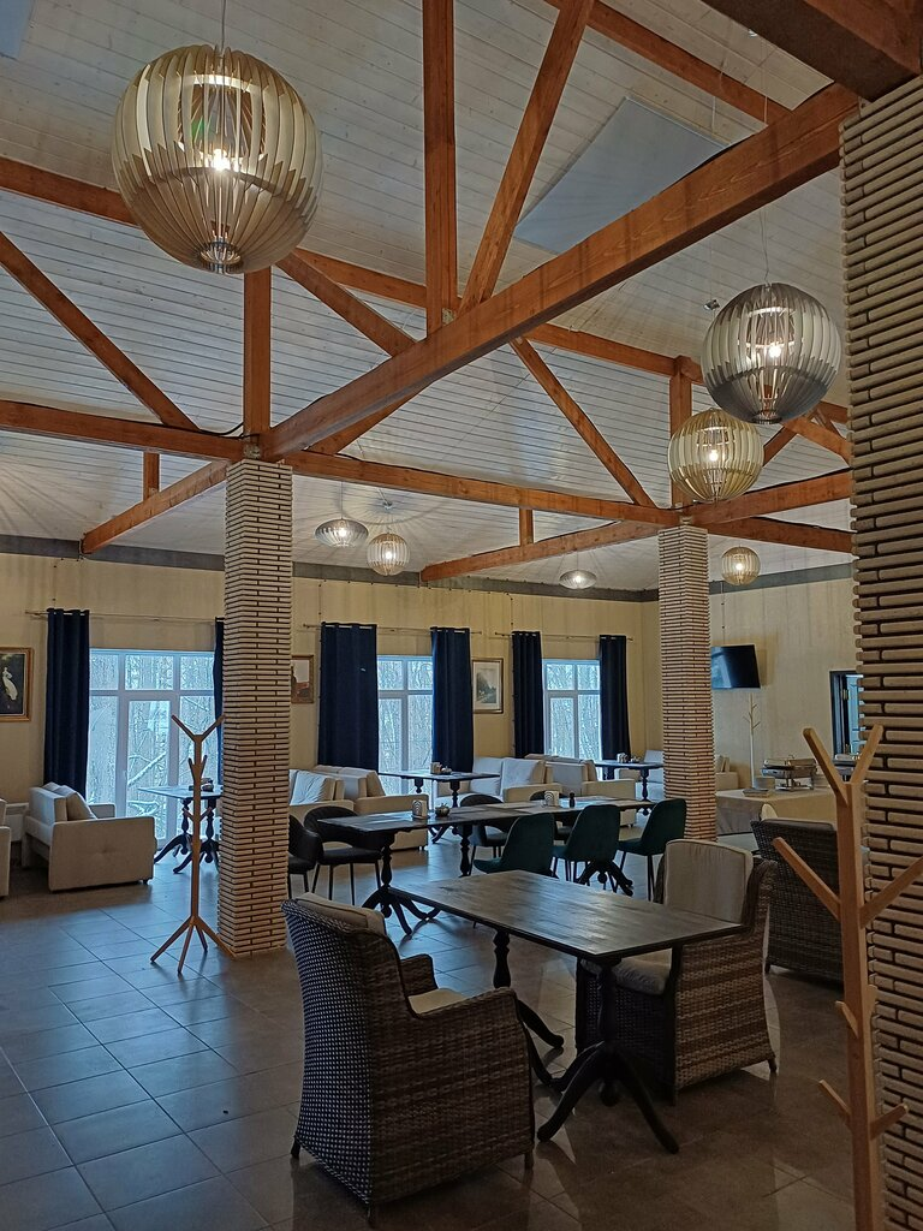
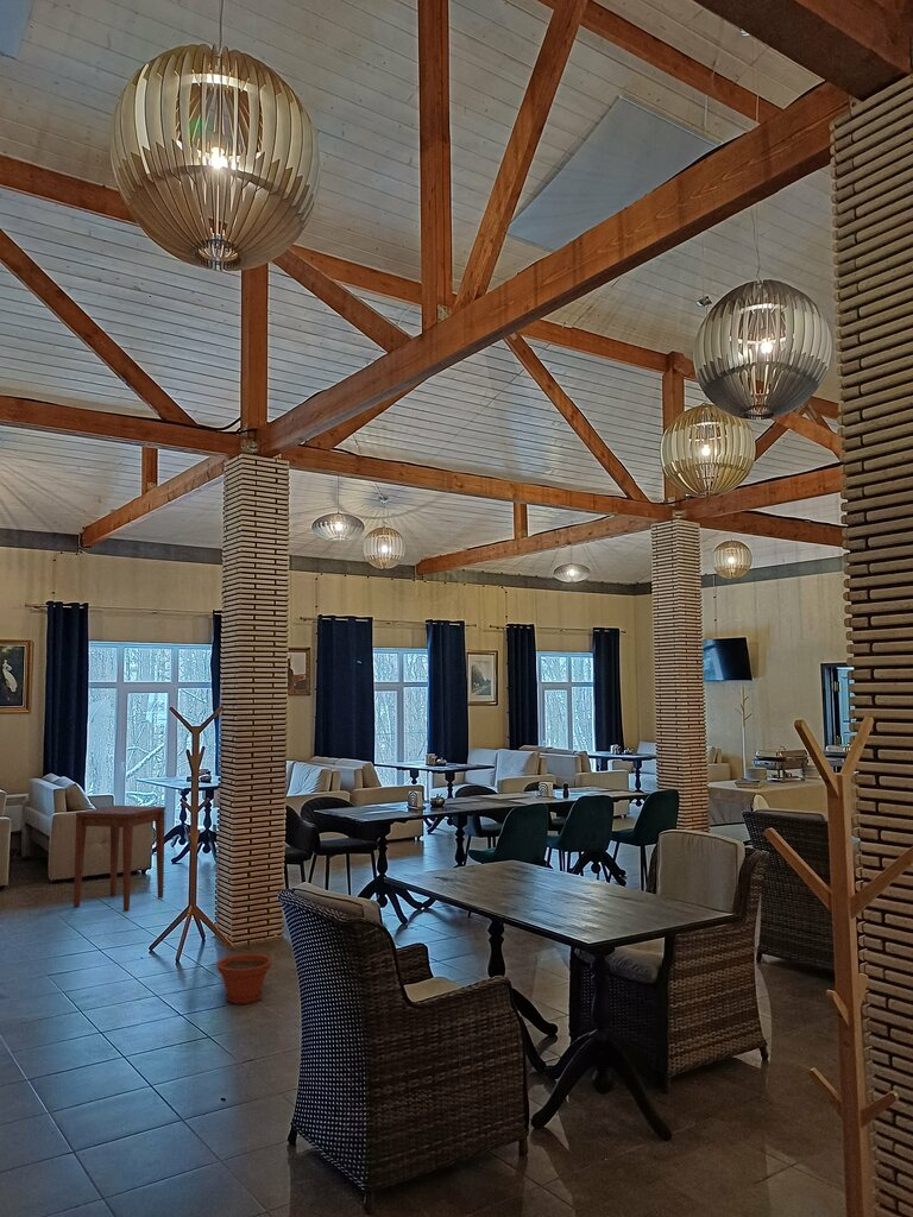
+ plant pot (244, 980)
+ side table (122, 856)
